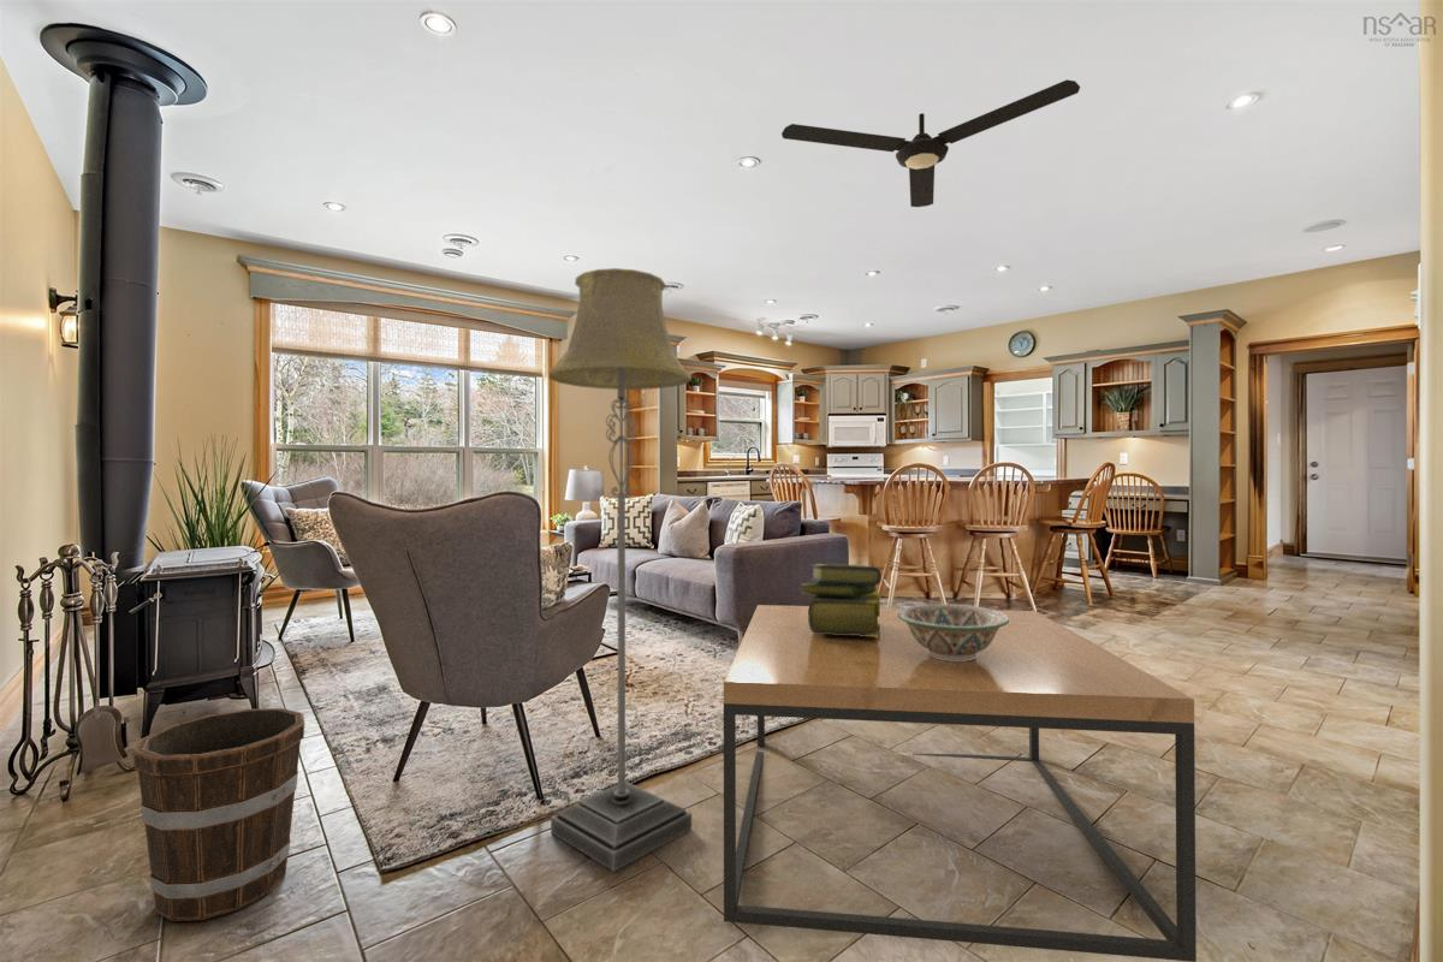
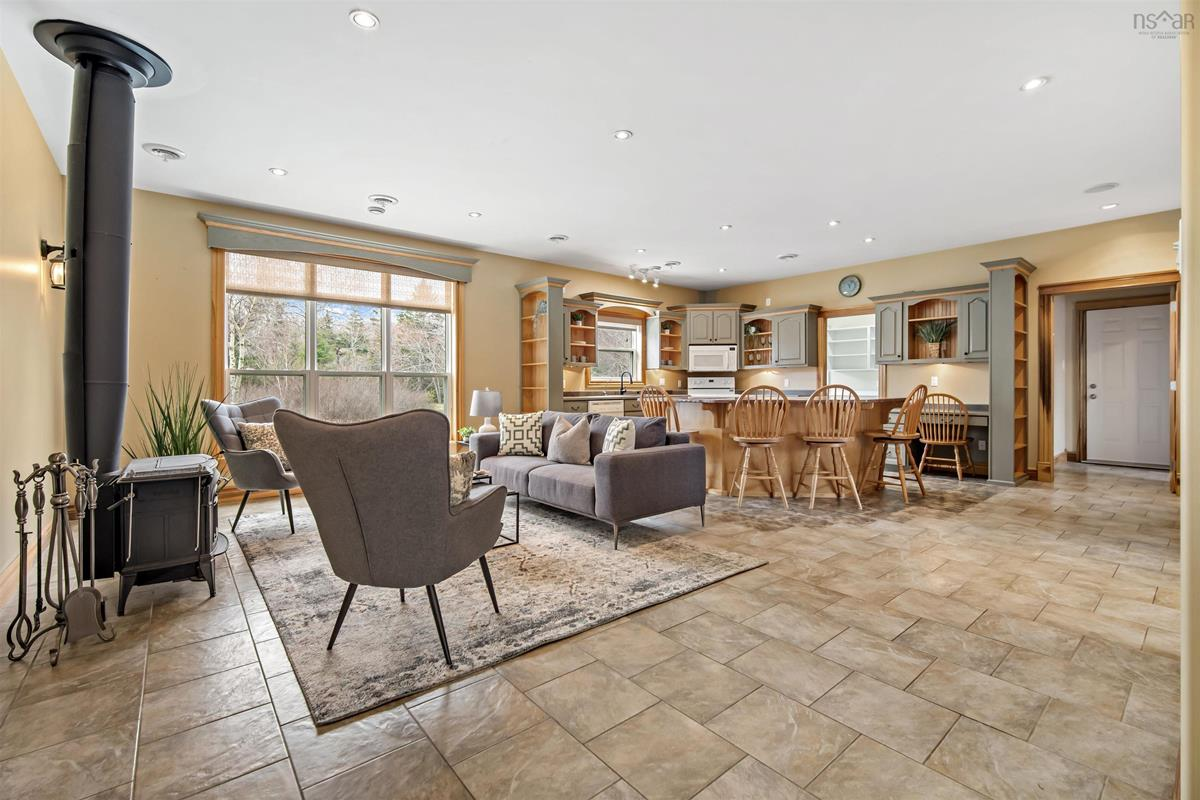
- ceiling fan (921, 153)
- floor lamp (620, 556)
- stack of books (842, 594)
- coffee table (914, 721)
- decorative bowl (951, 634)
- bucket (224, 808)
